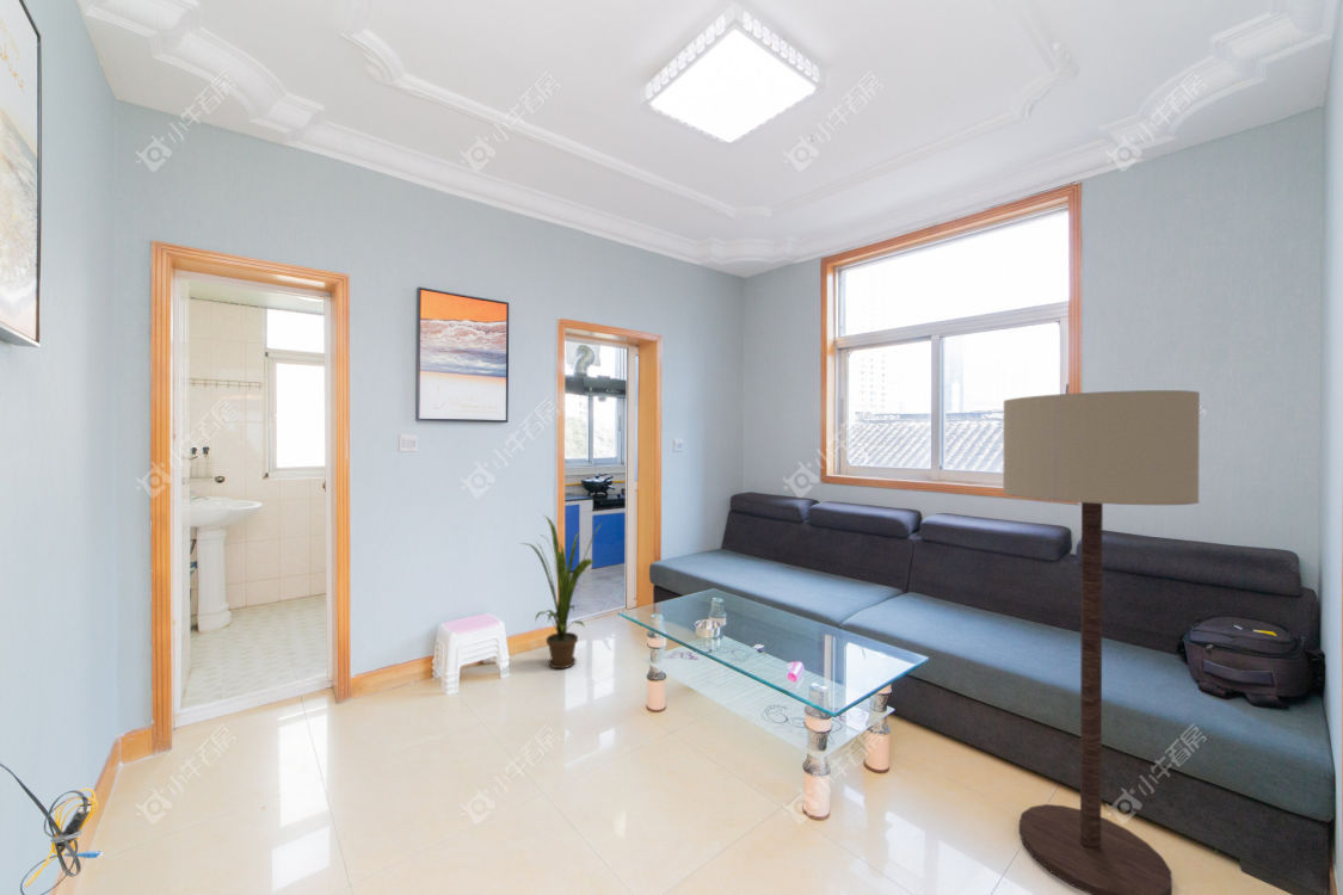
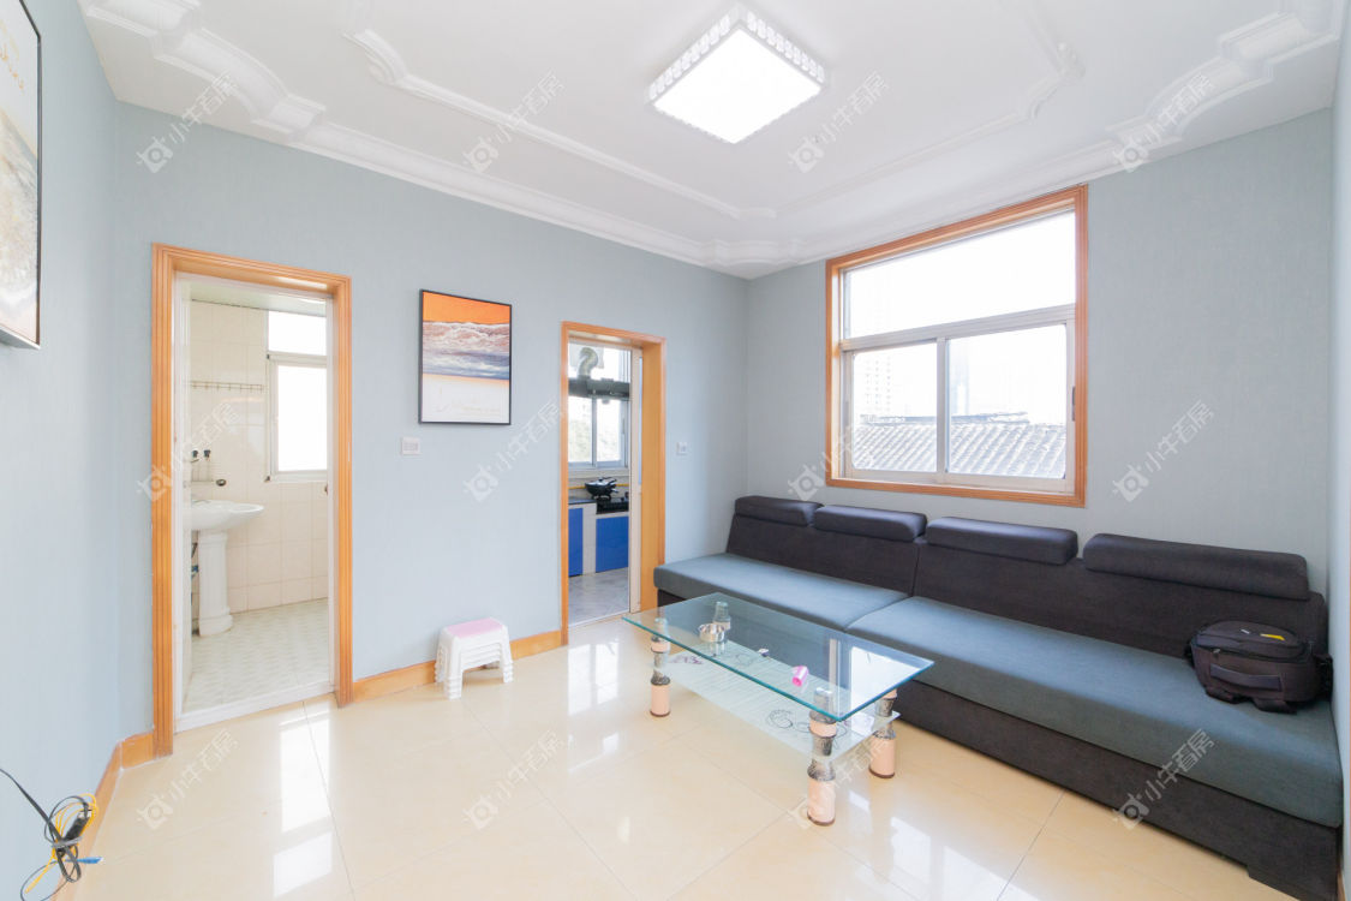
- floor lamp (1091, 626)
- house plant (554, 591)
